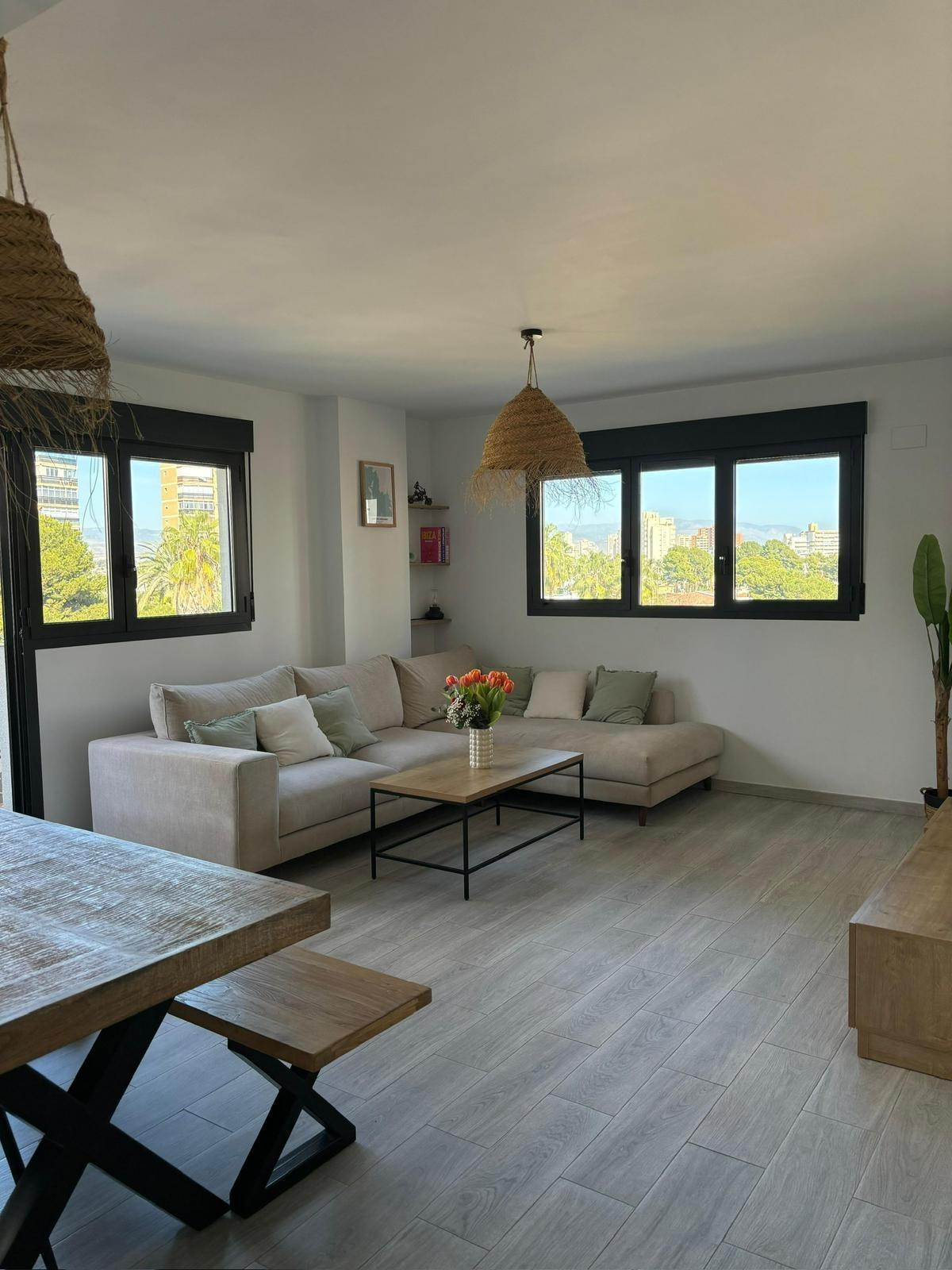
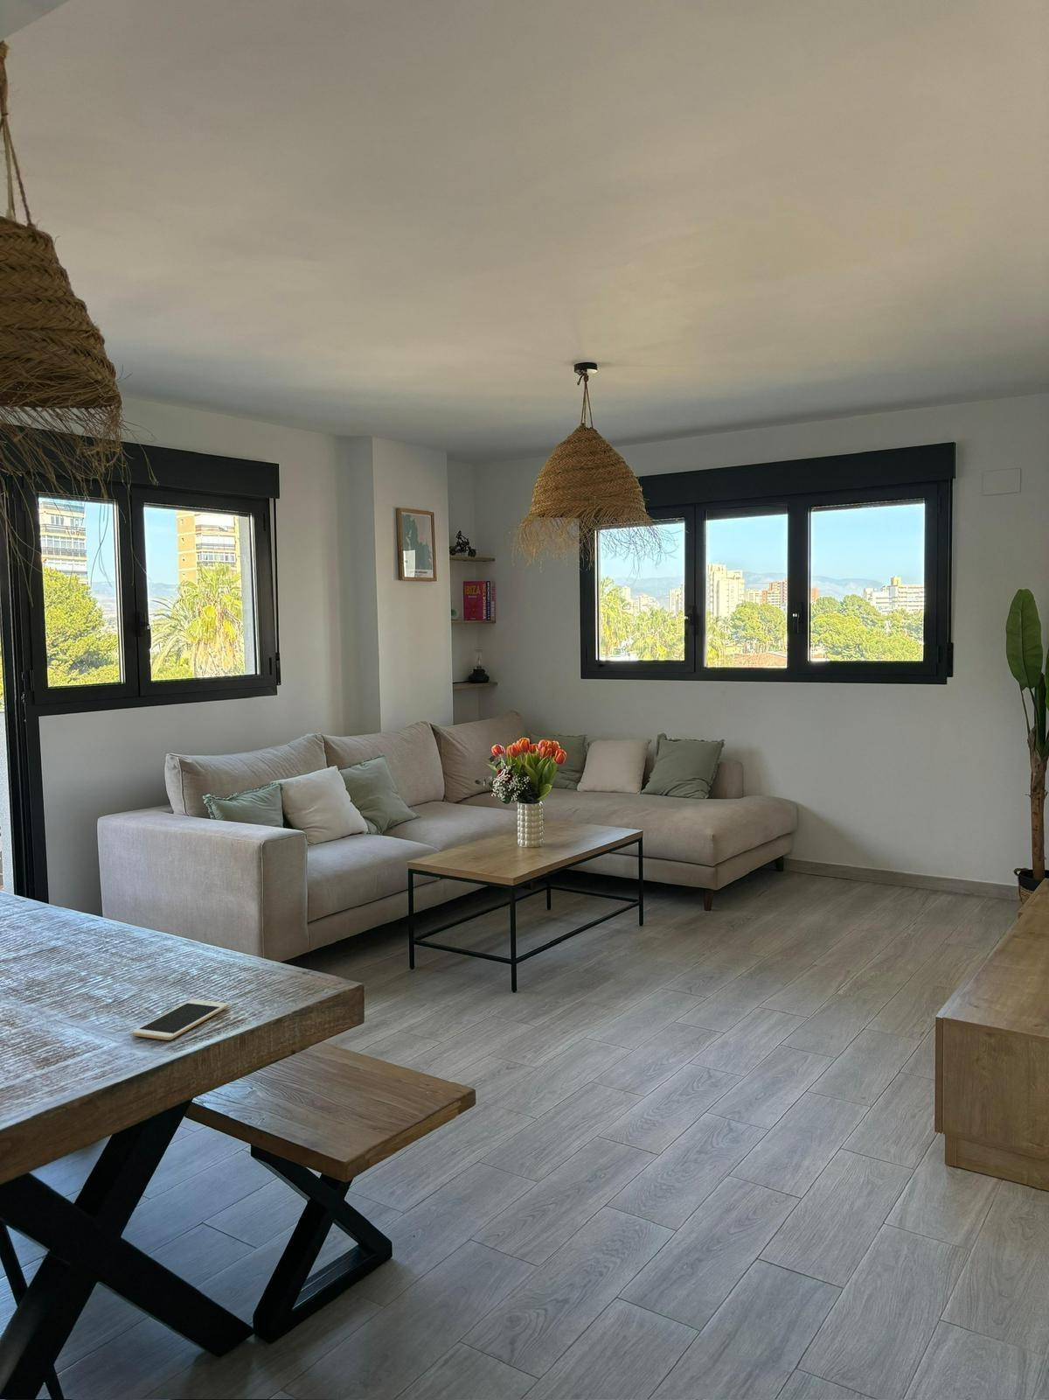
+ cell phone (182, 1019)
